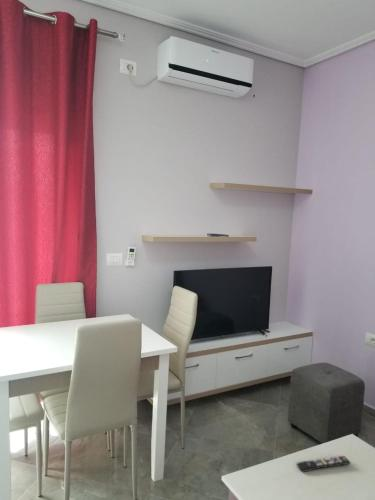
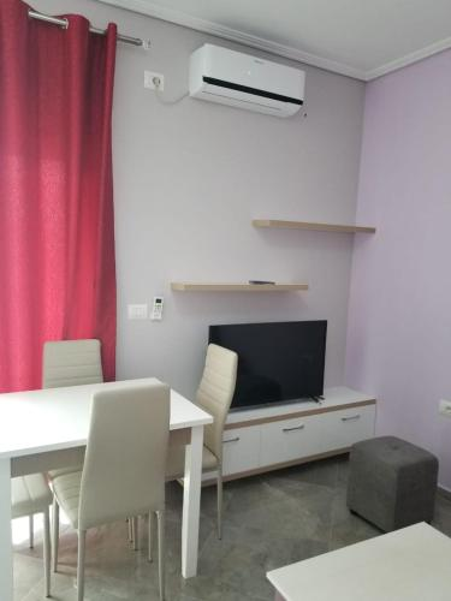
- remote control (323, 463)
